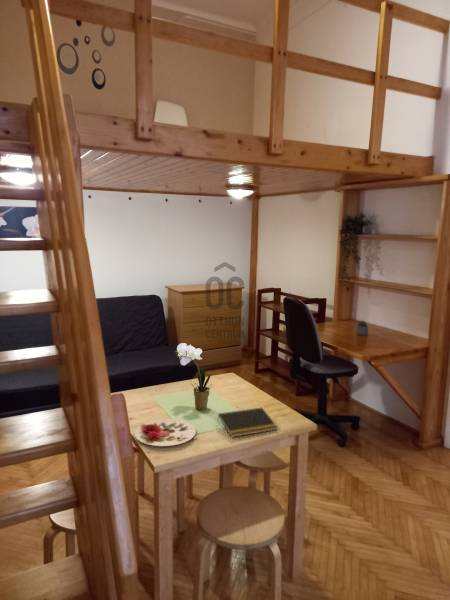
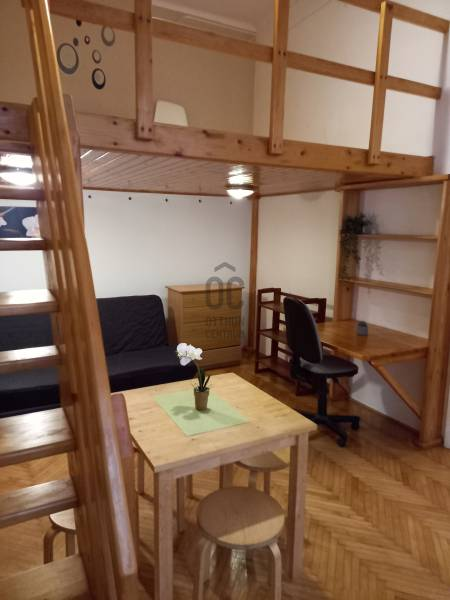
- plate (165, 431)
- notepad (247, 421)
